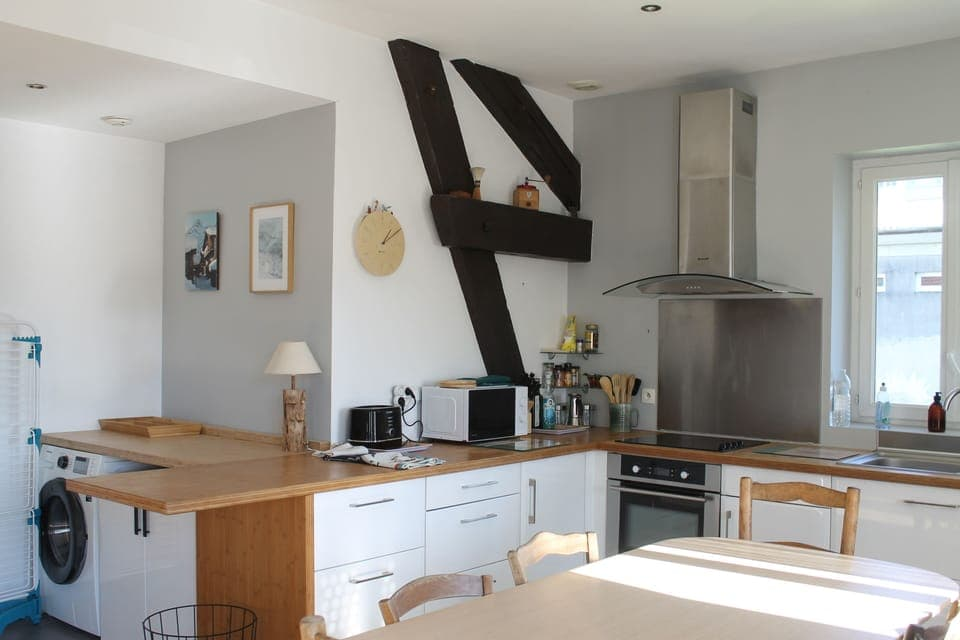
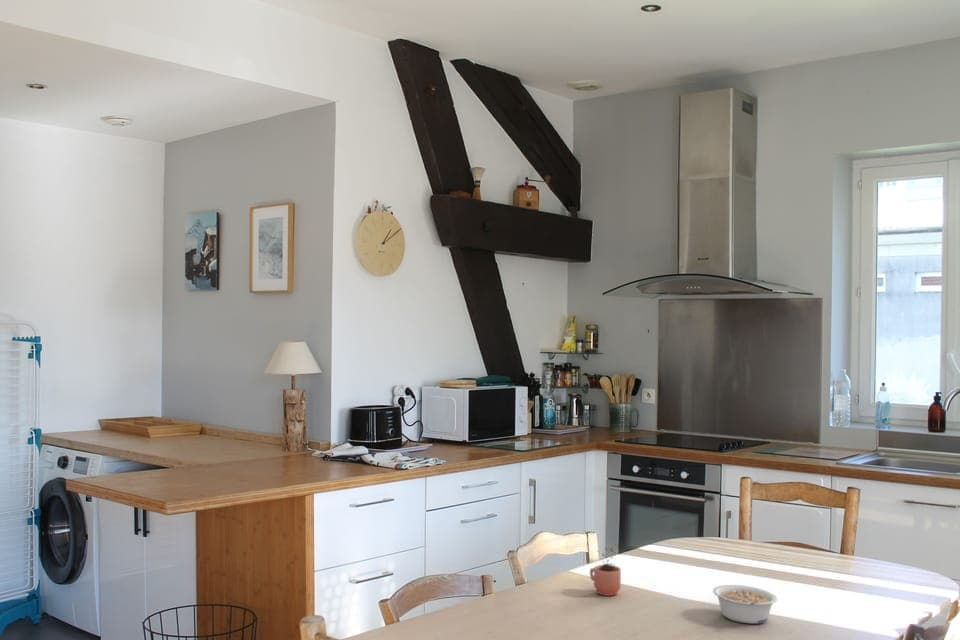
+ cocoa (604, 567)
+ legume (746, 603)
